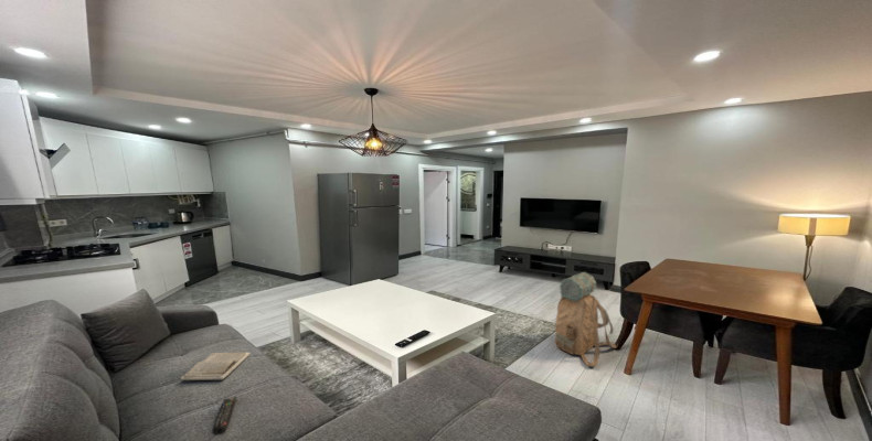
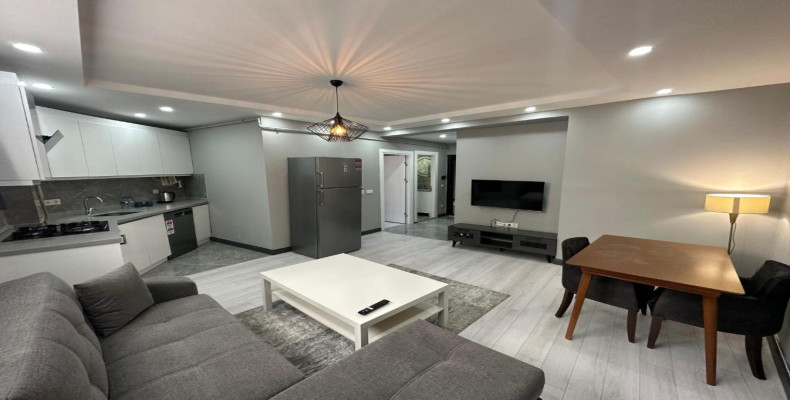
- remote control (225, 412)
- backpack (583, 312)
- book (217, 364)
